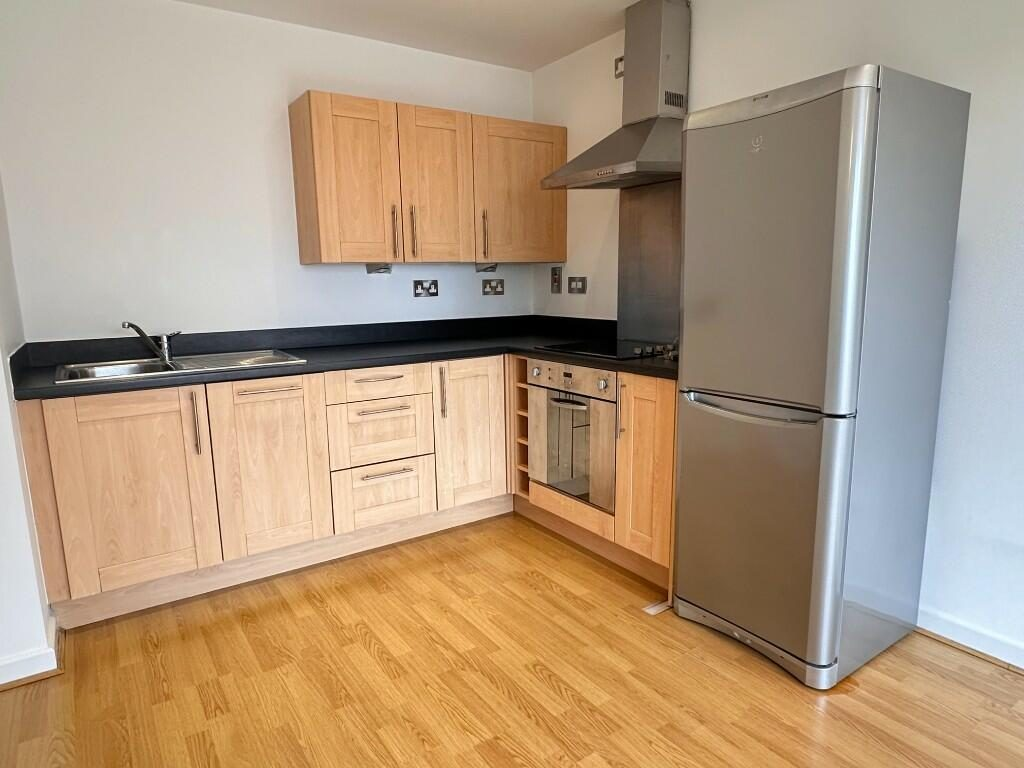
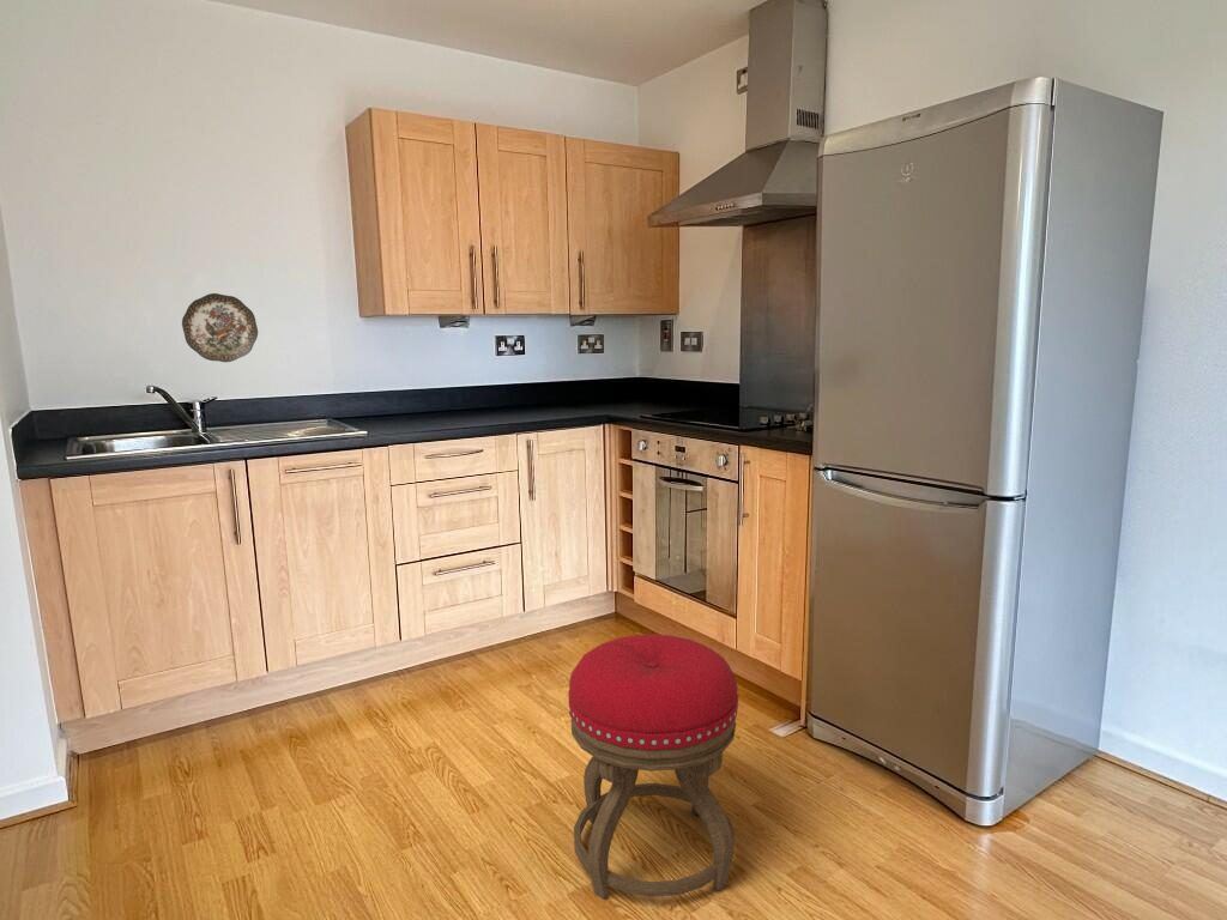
+ decorative plate (220, 327)
+ stool (652, 756)
